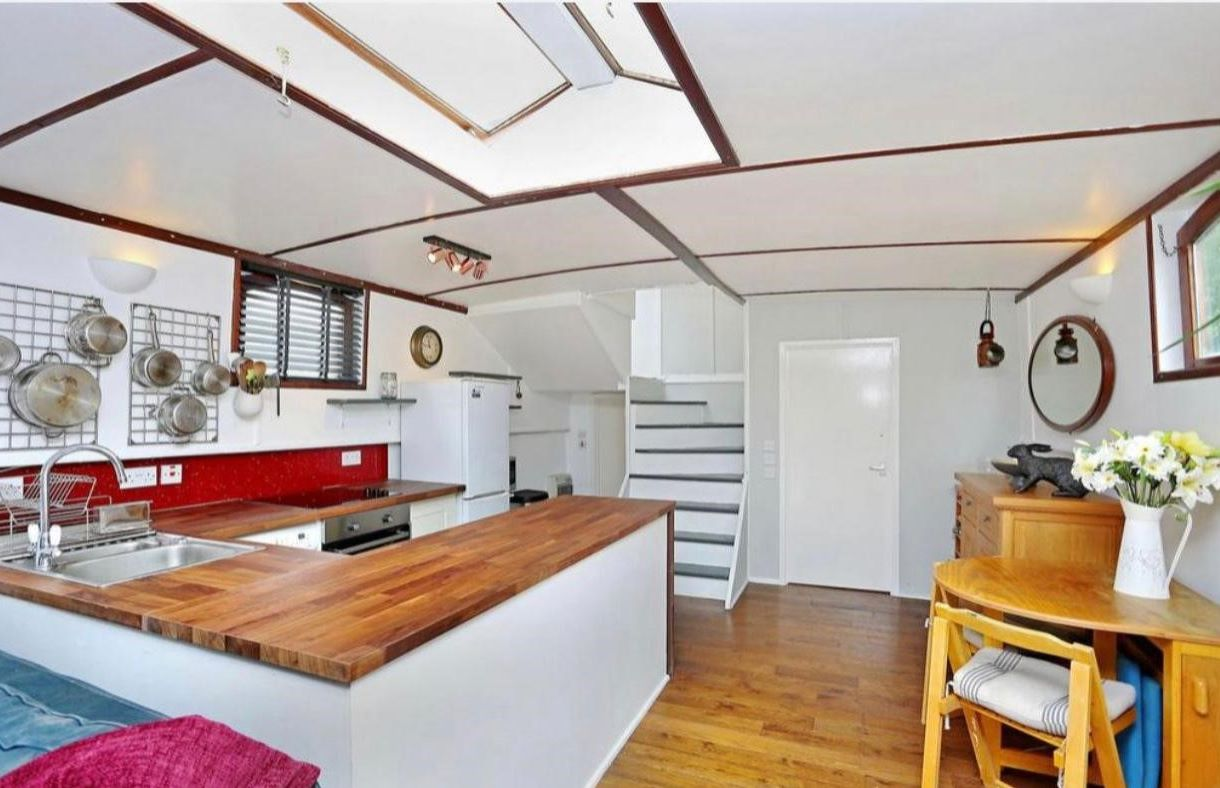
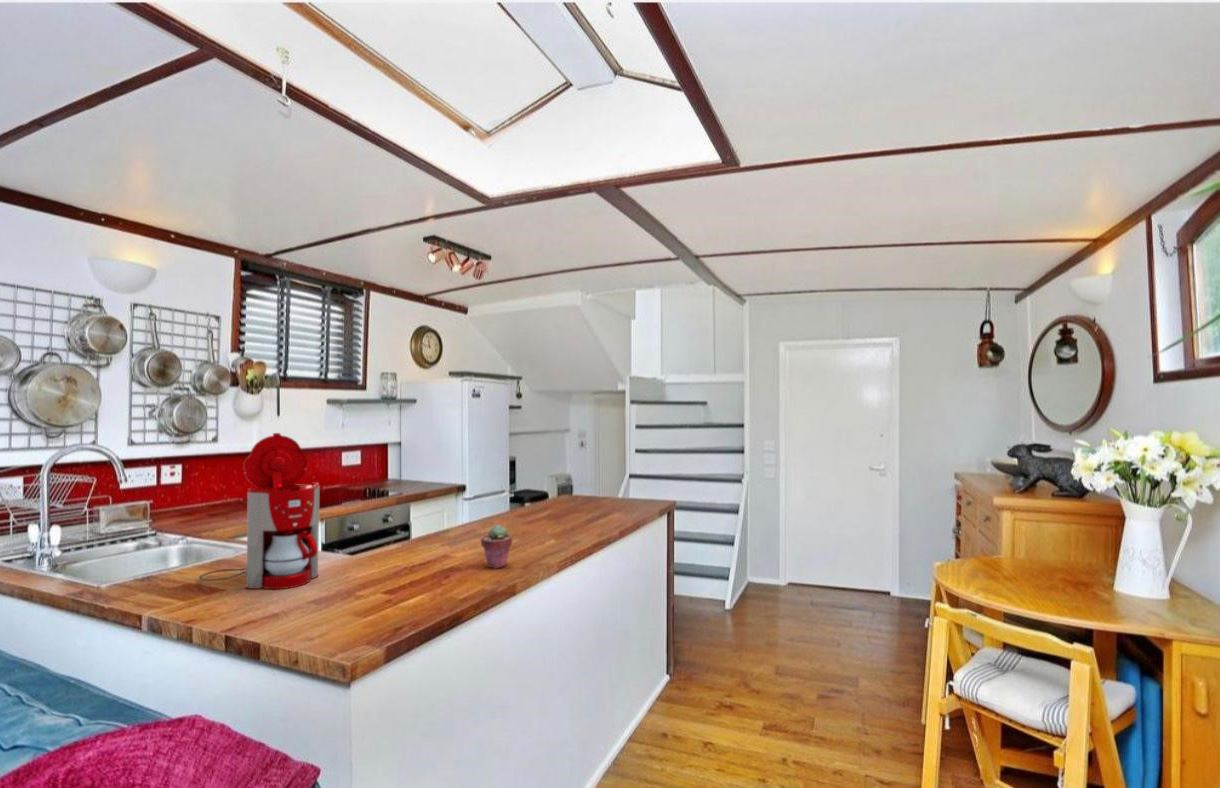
+ potted succulent (496, 545)
+ coffee maker (260, 504)
